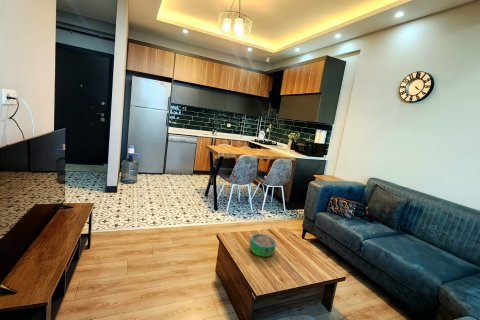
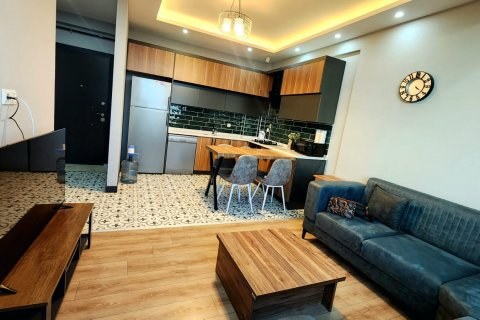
- decorative bowl (262, 245)
